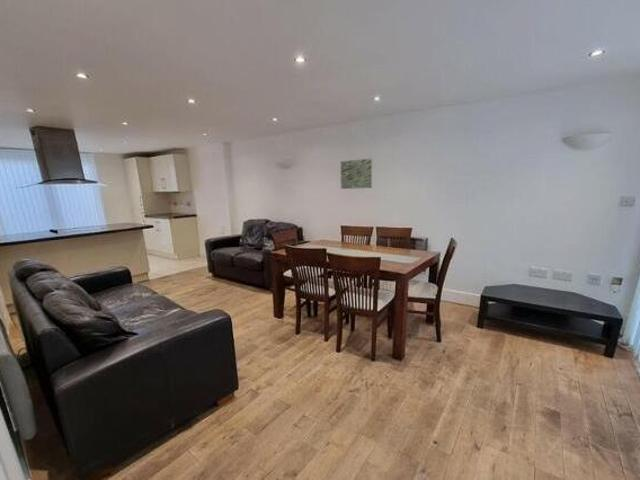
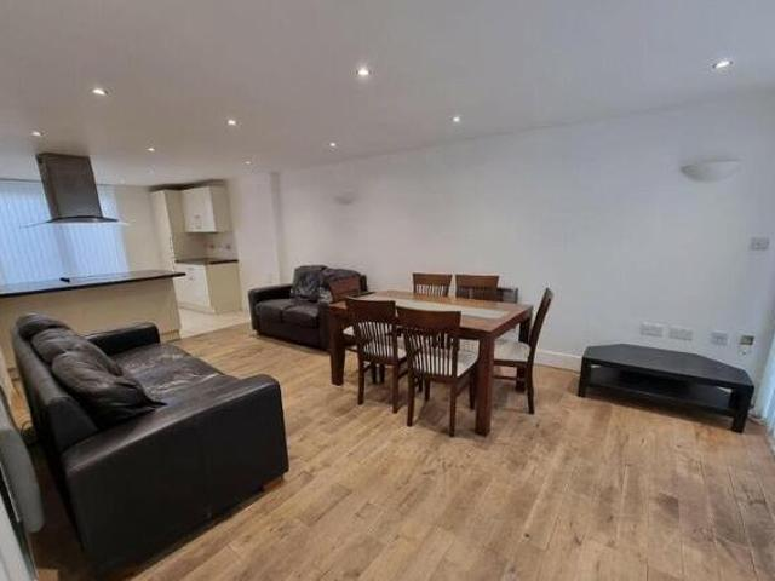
- wall art (355, 174)
